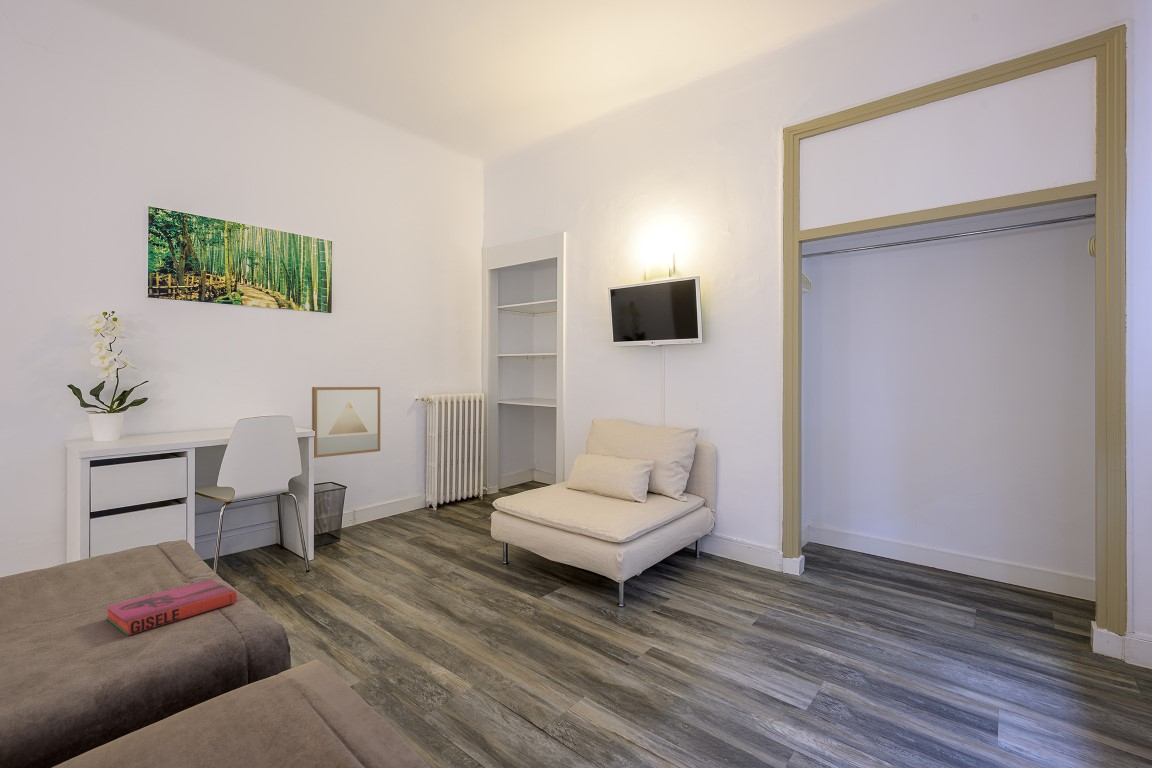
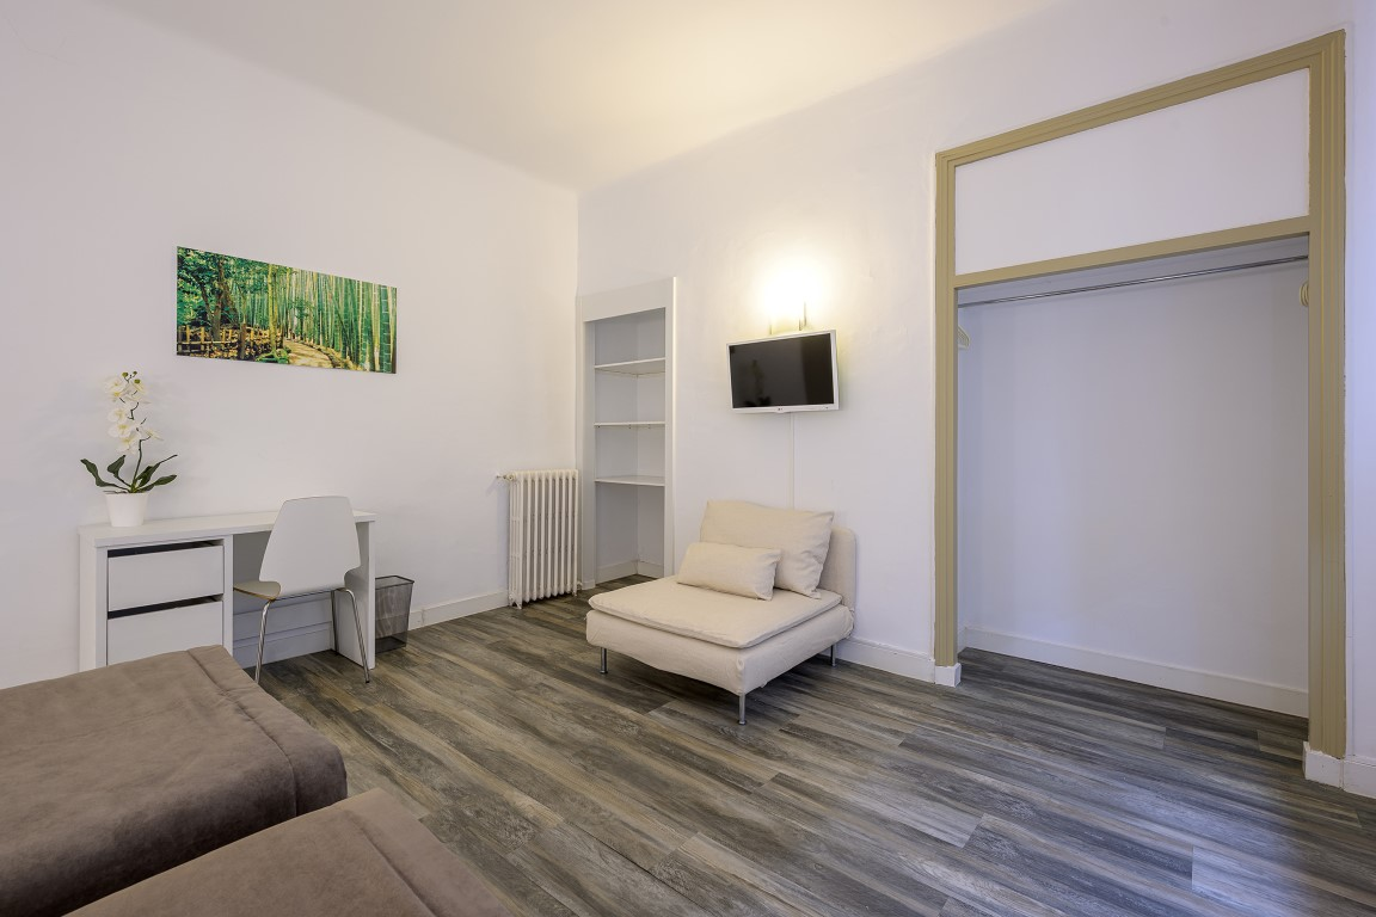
- hardback book (173, 604)
- wall art (347, 420)
